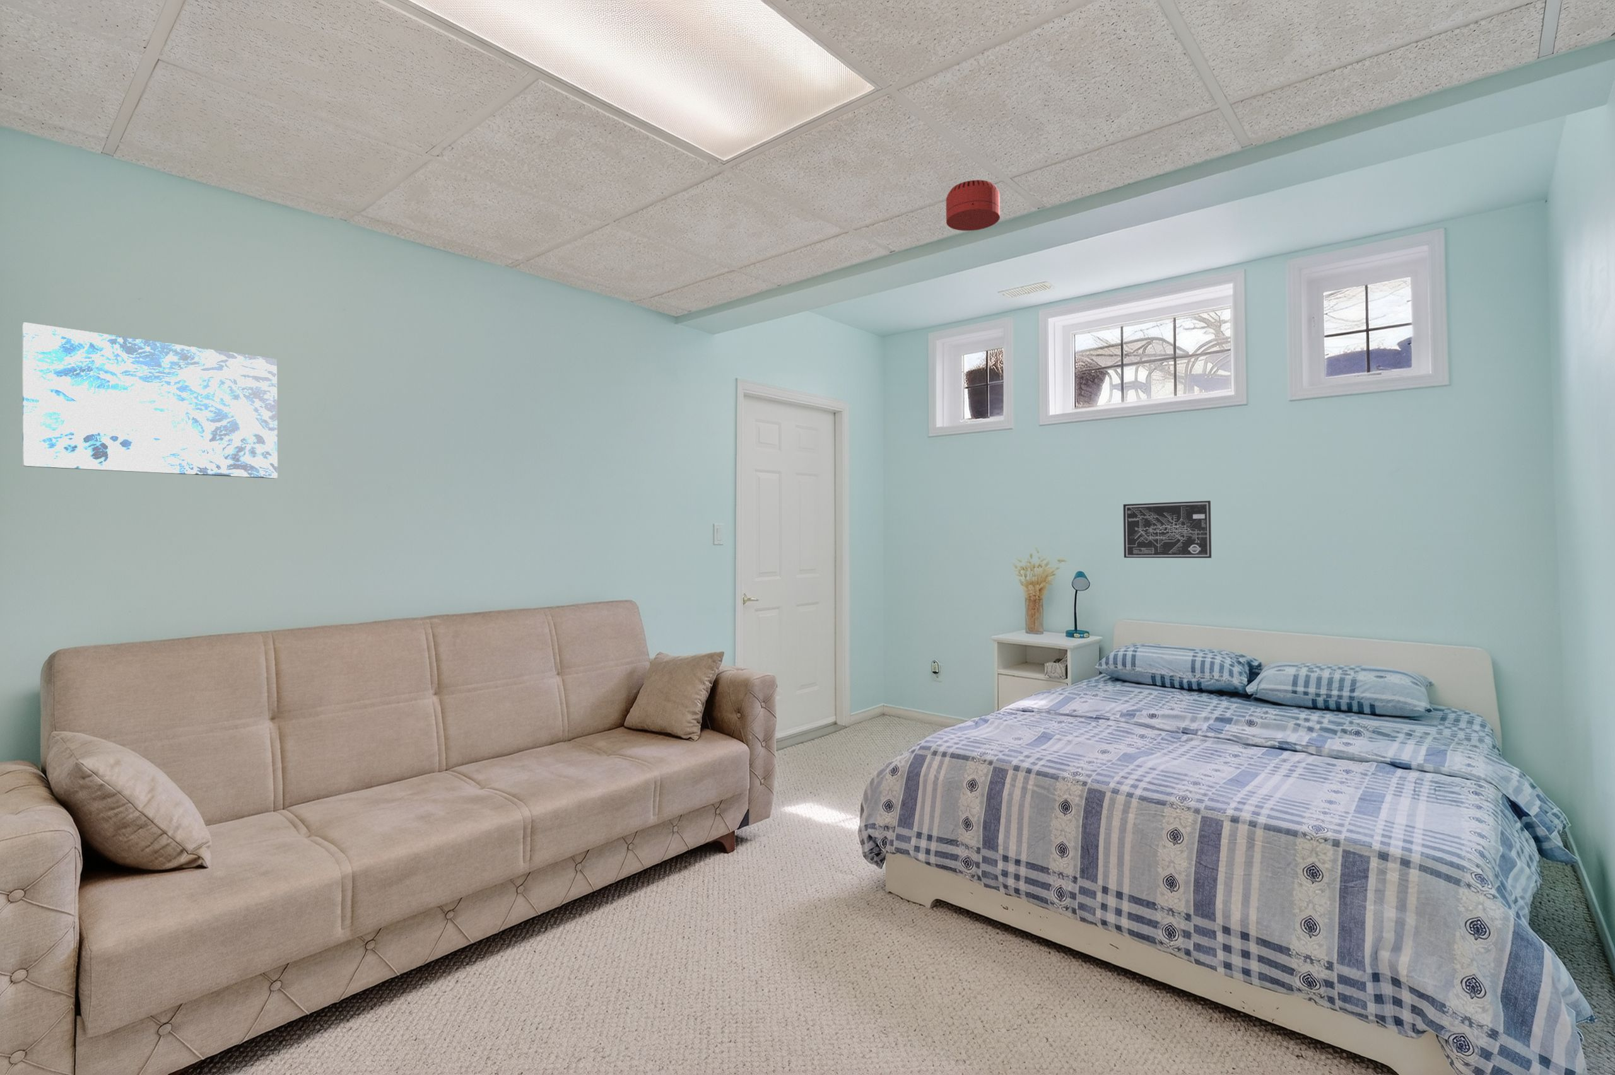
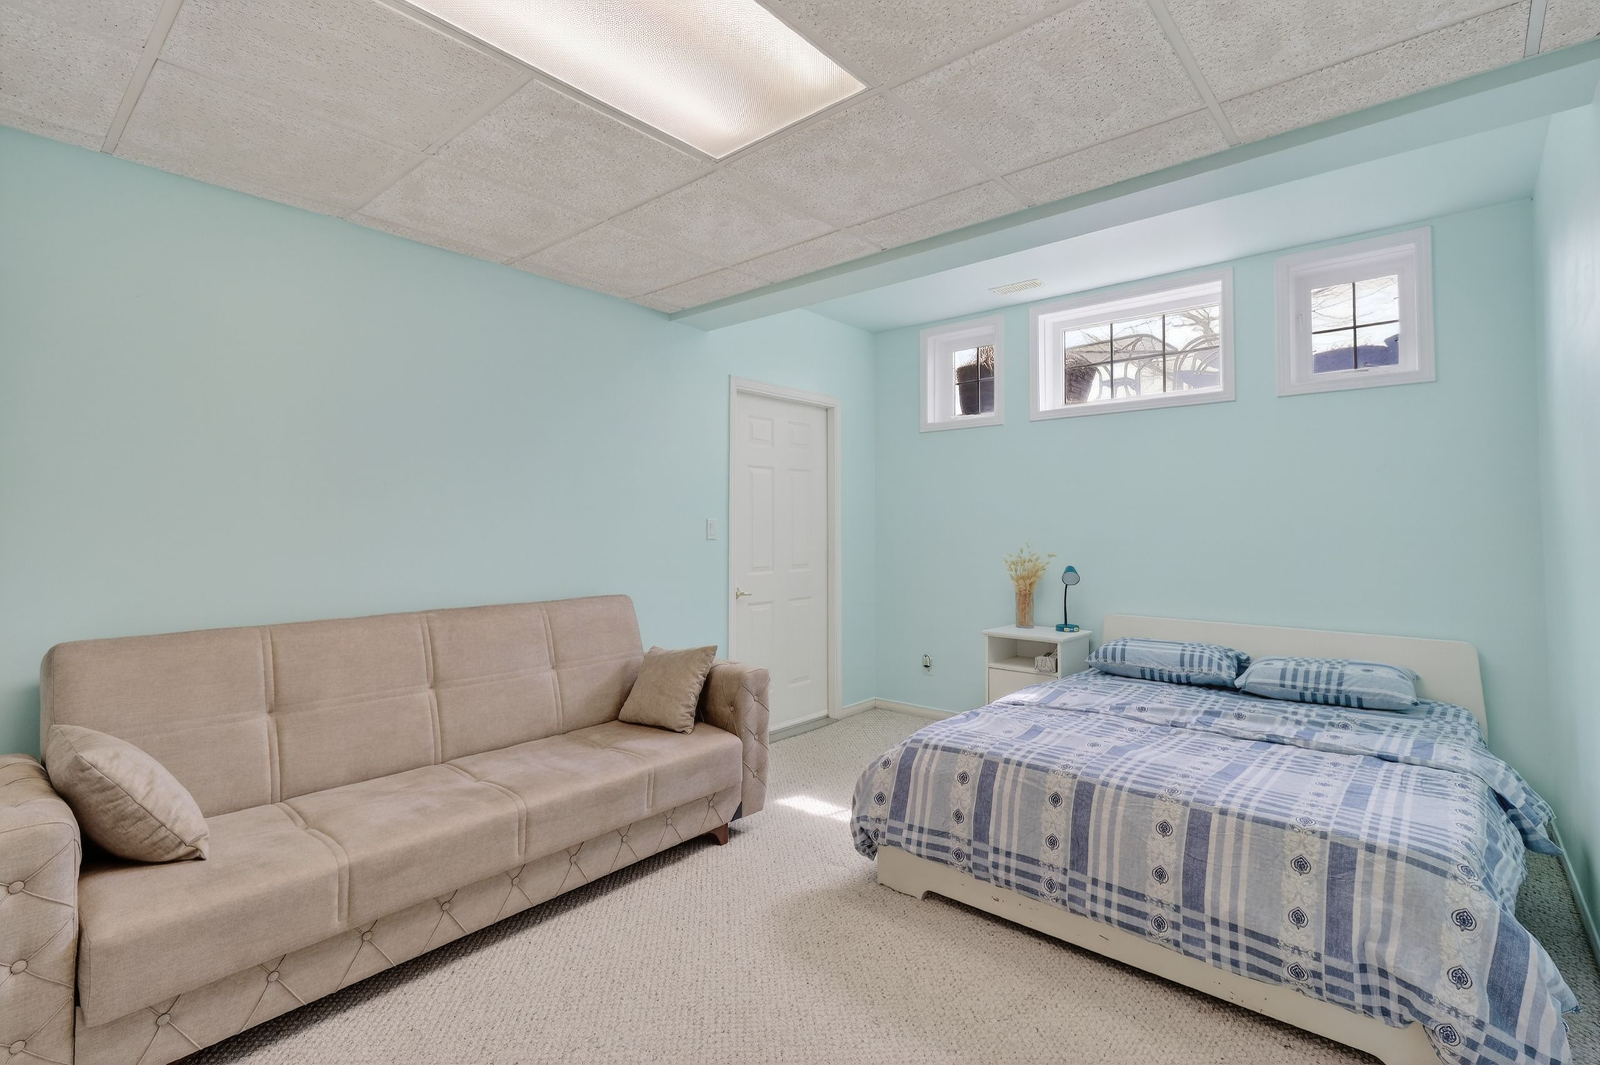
- wall art (1166, 529)
- smoke detector (972, 204)
- wall art (161, 408)
